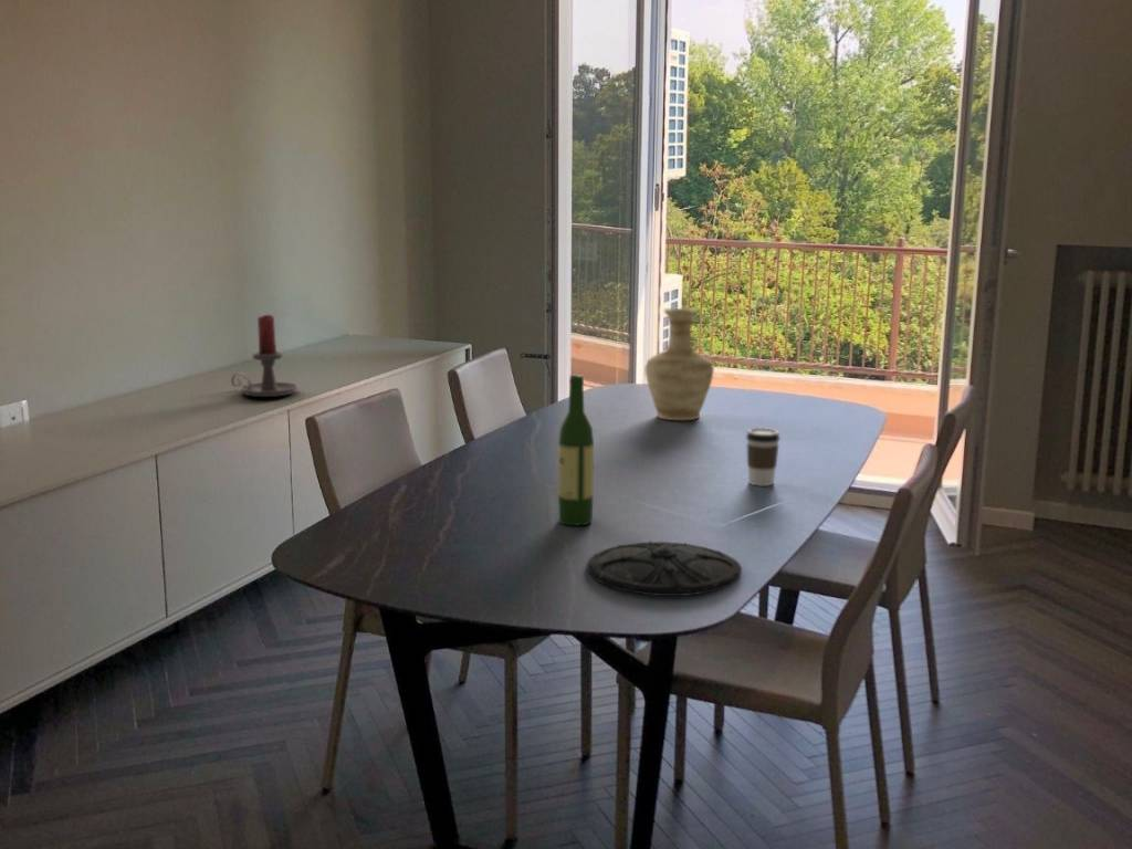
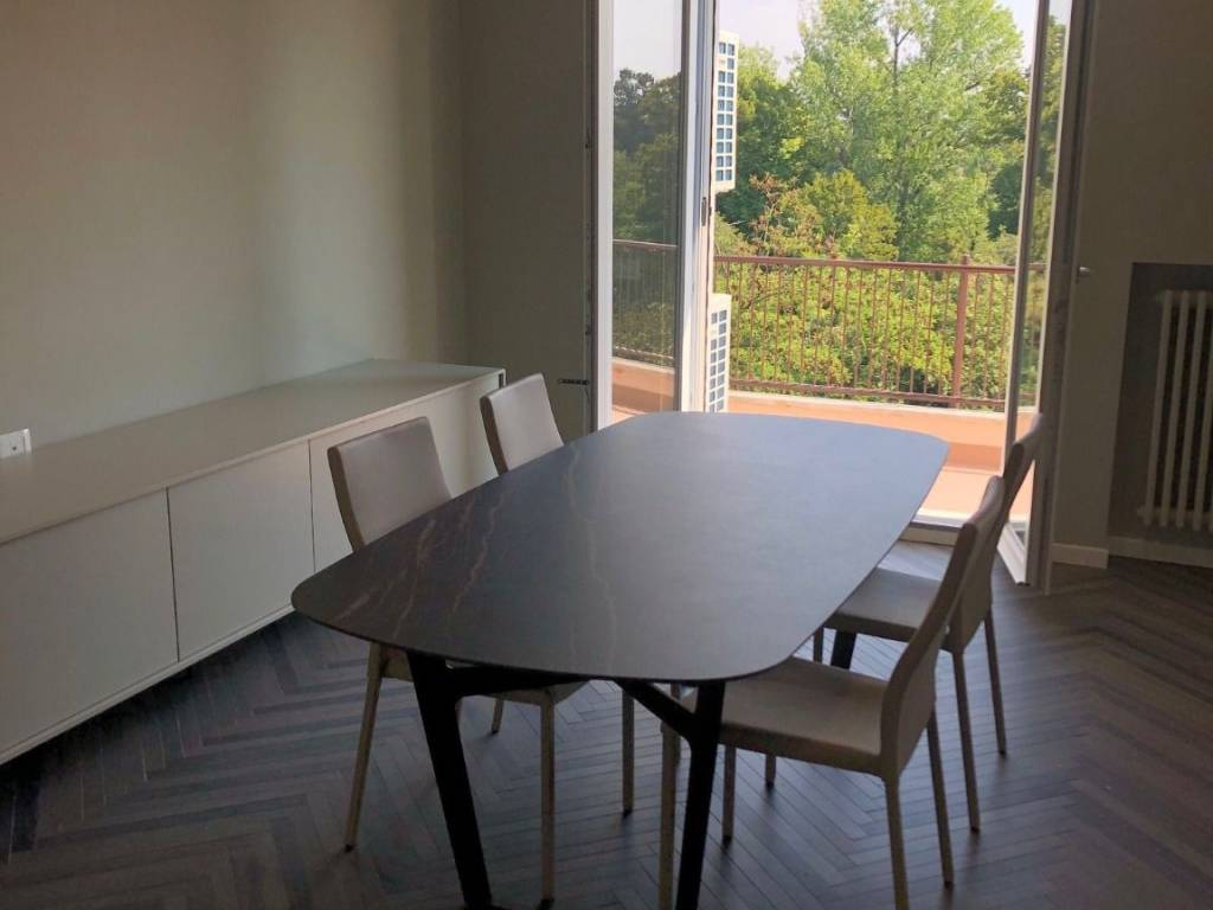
- vase (679, 363)
- candle holder (260, 354)
- wine bottle (575, 449)
- coffee cup (762, 457)
- plate (663, 558)
